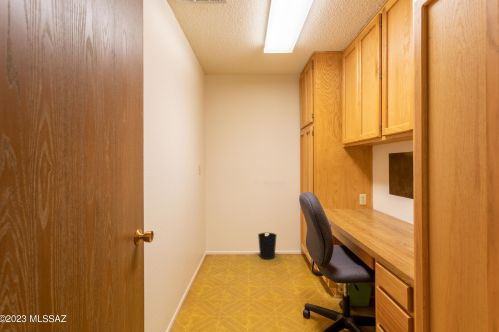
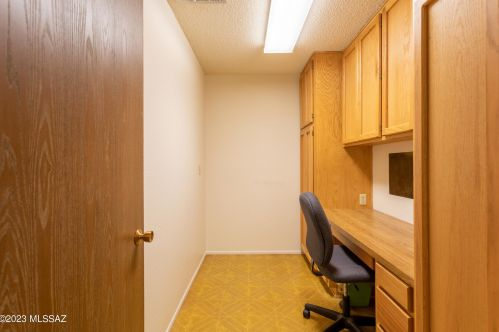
- wastebasket (267, 245)
